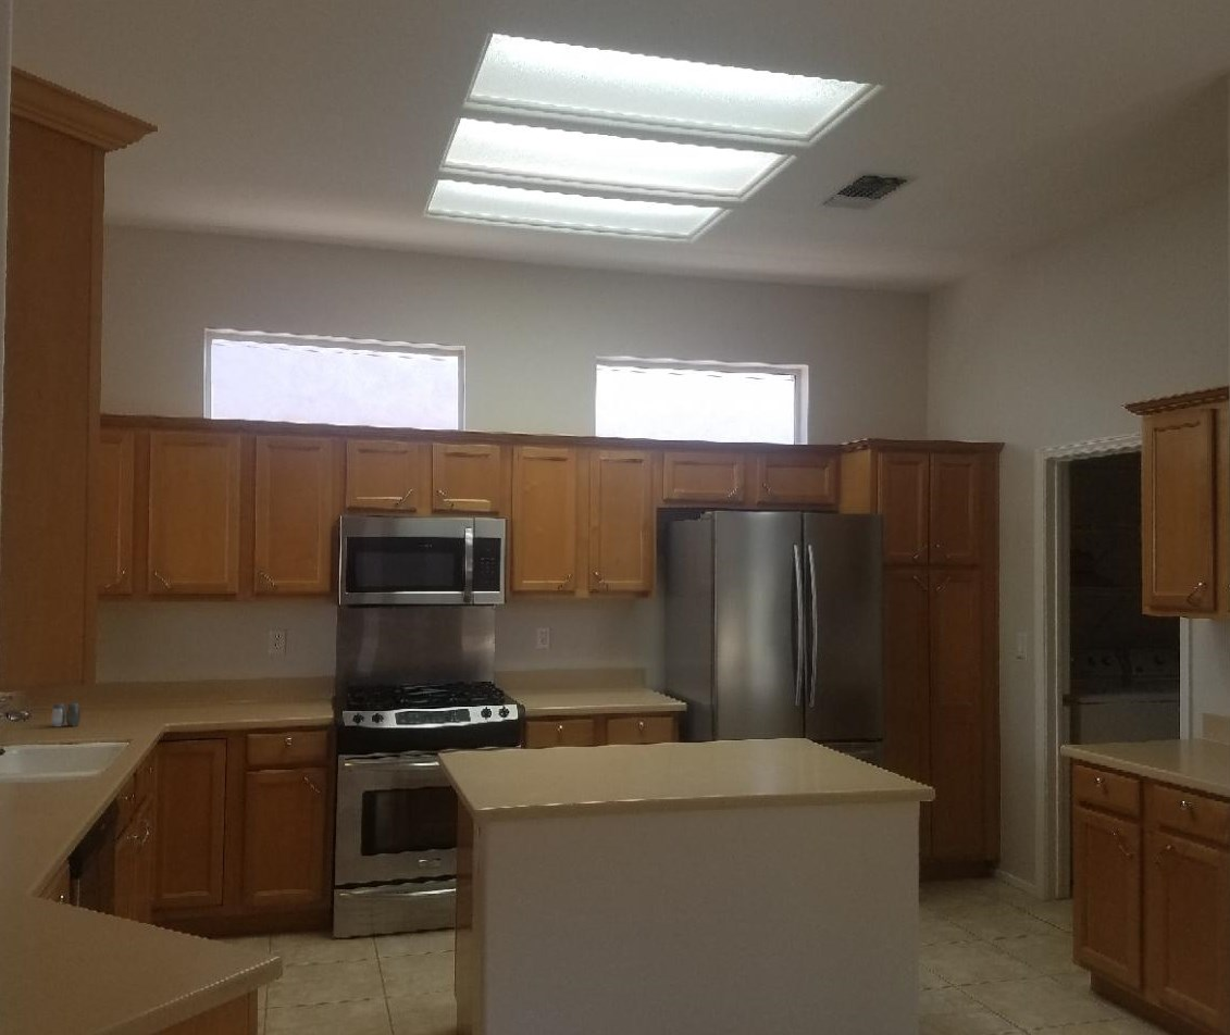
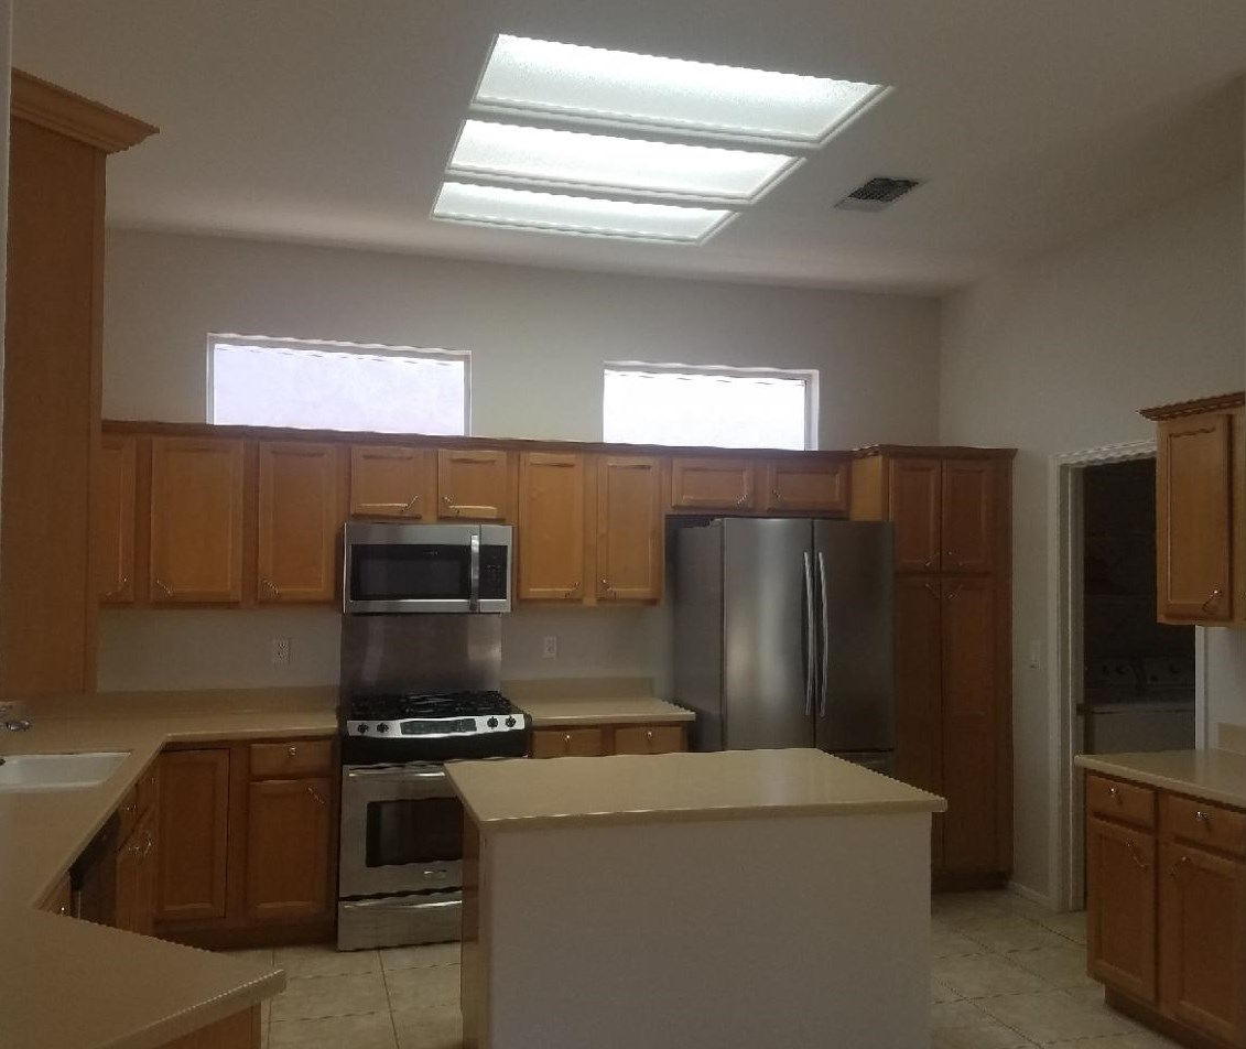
- salt and pepper shaker (66, 714)
